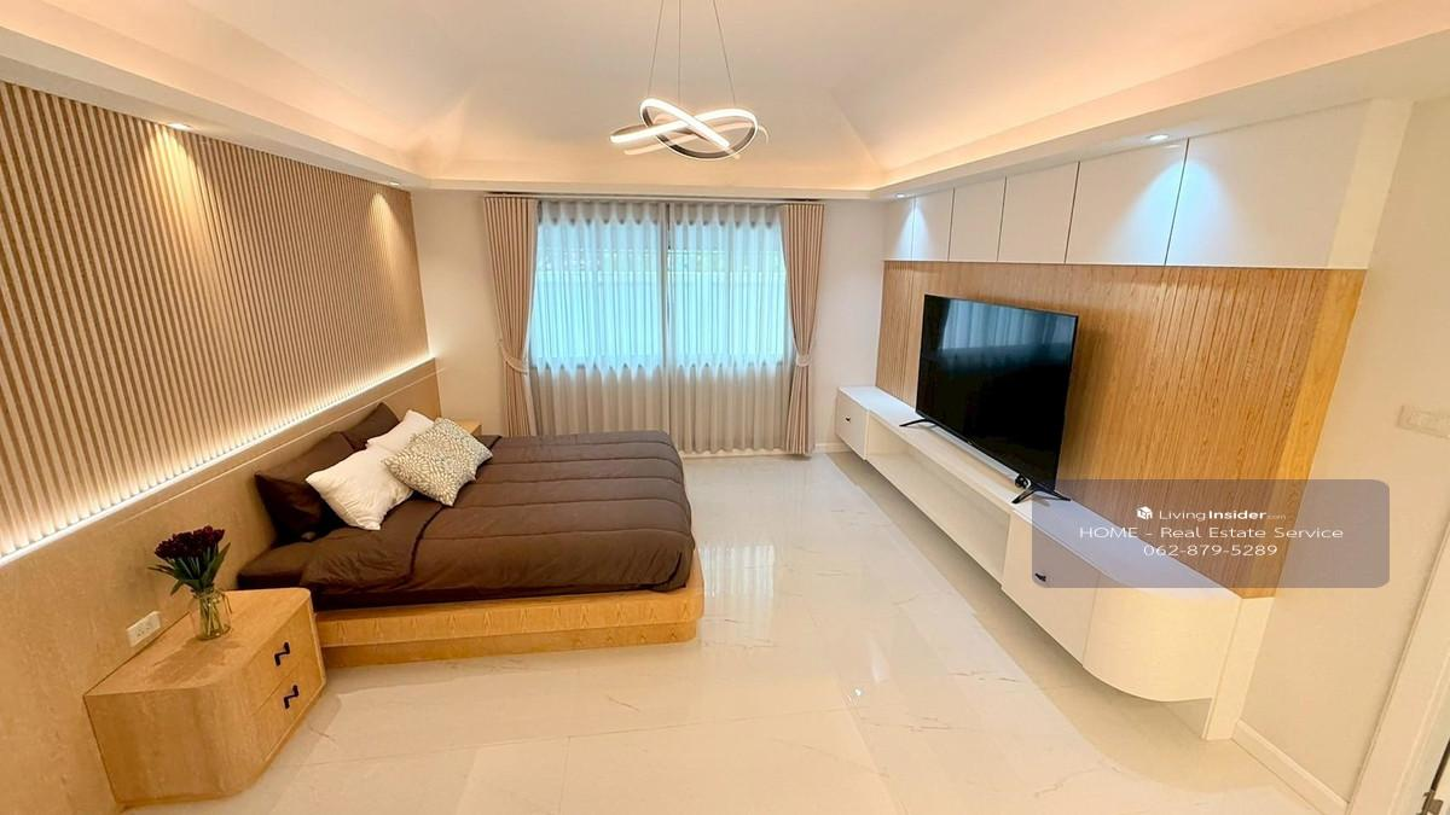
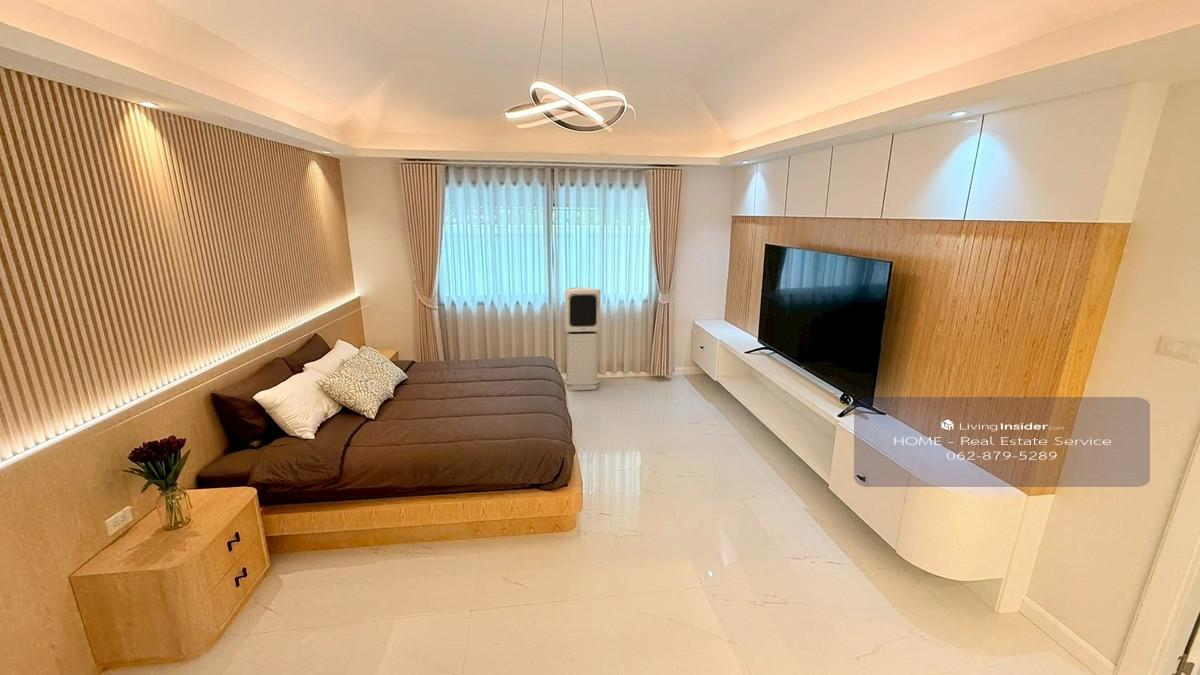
+ air purifier (581, 337)
